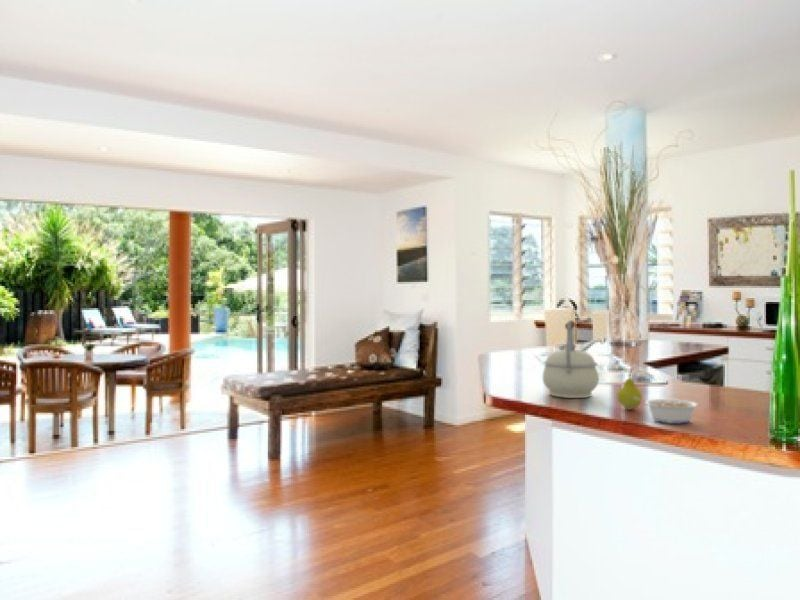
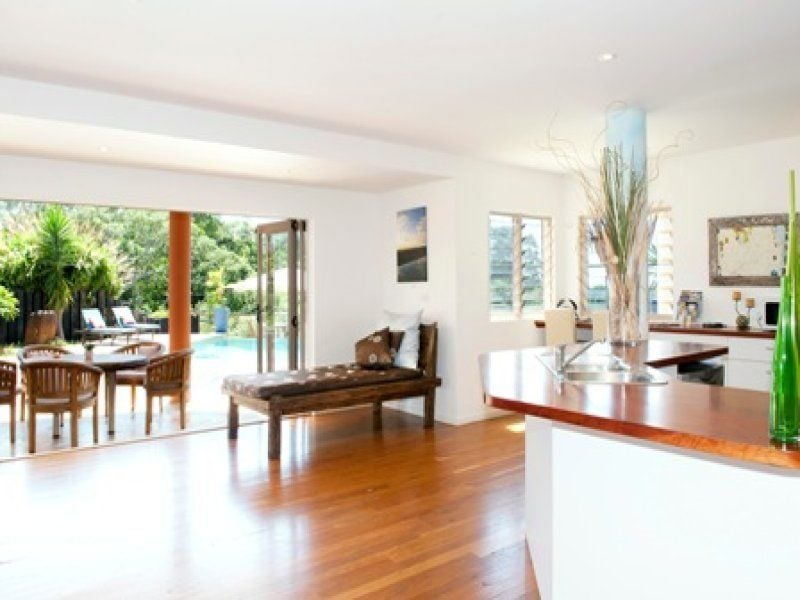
- fruit (629, 388)
- legume (669, 410)
- kettle (570, 357)
